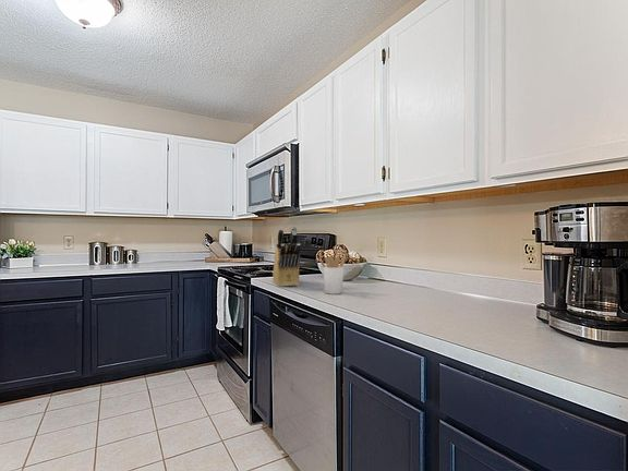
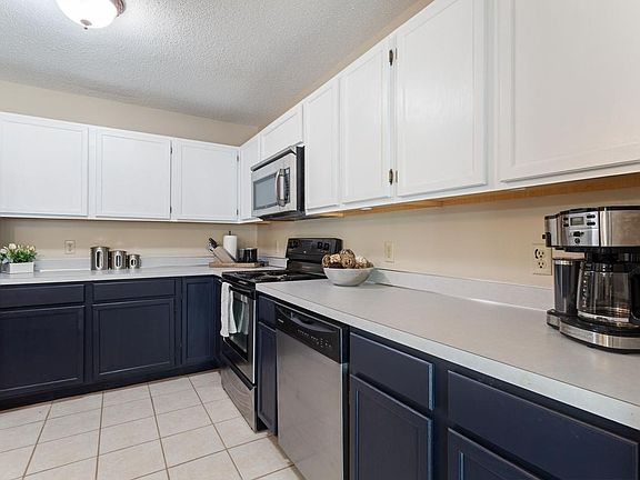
- knife block (286, 255)
- utensil holder (333, 274)
